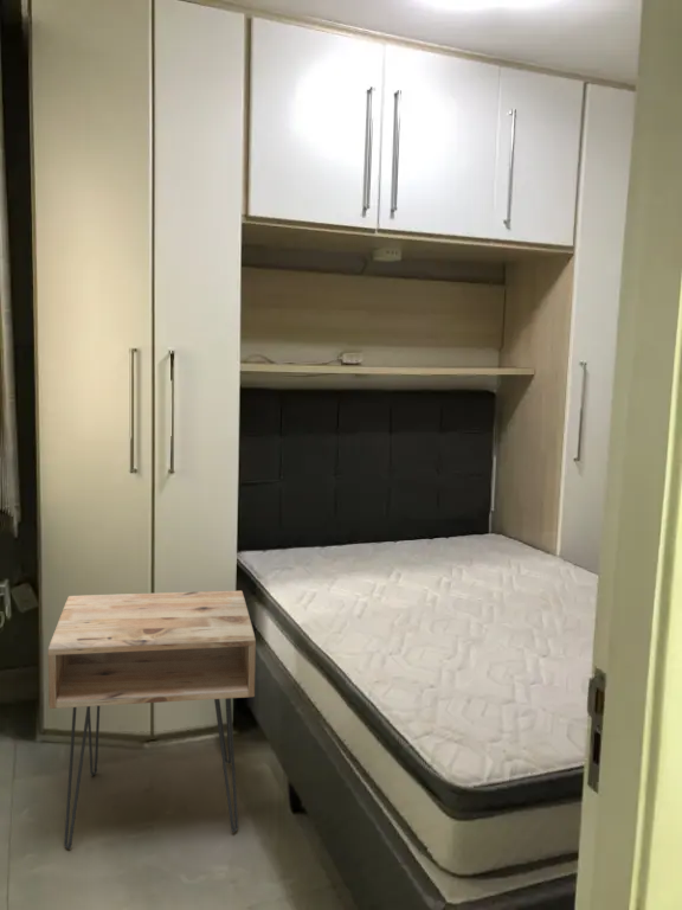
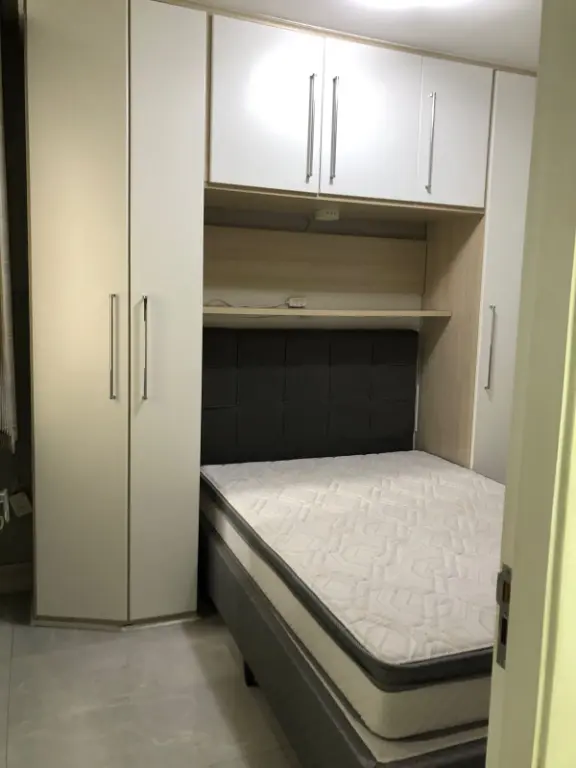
- nightstand (155, 701)
